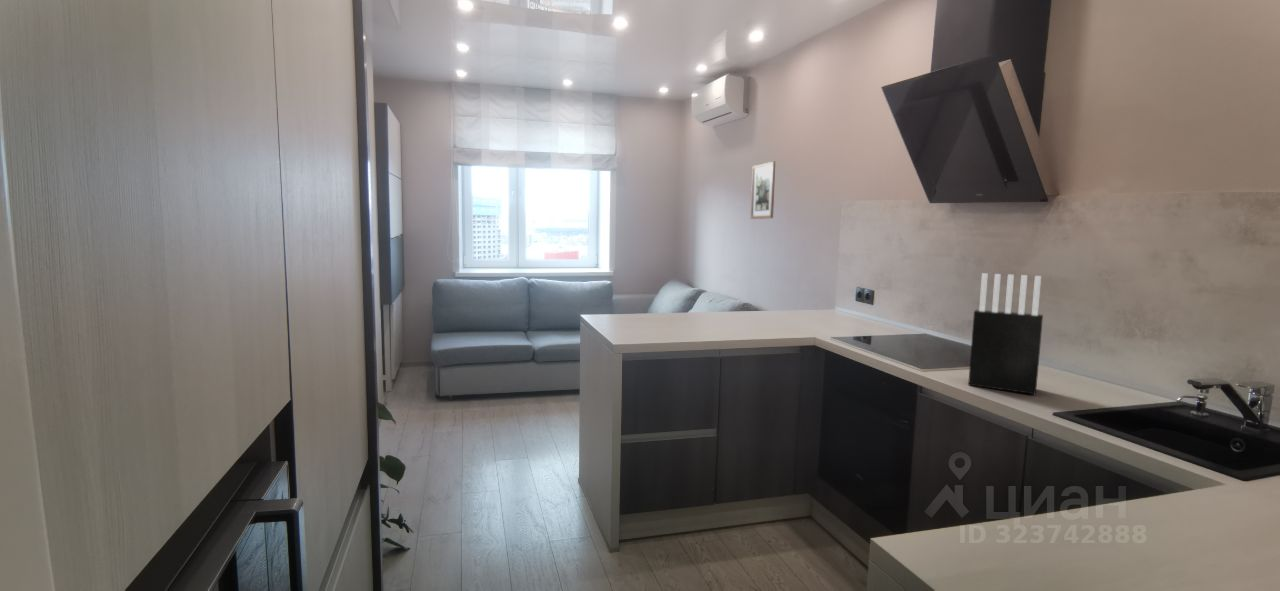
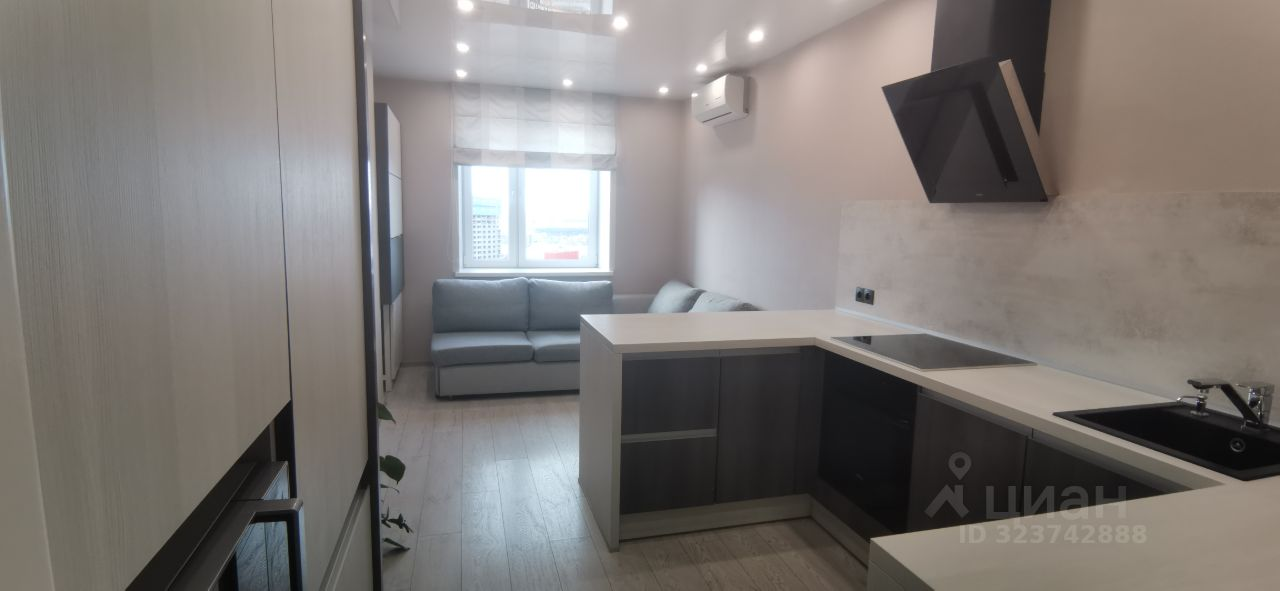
- knife block (1007, 330)
- wall art (762, 191)
